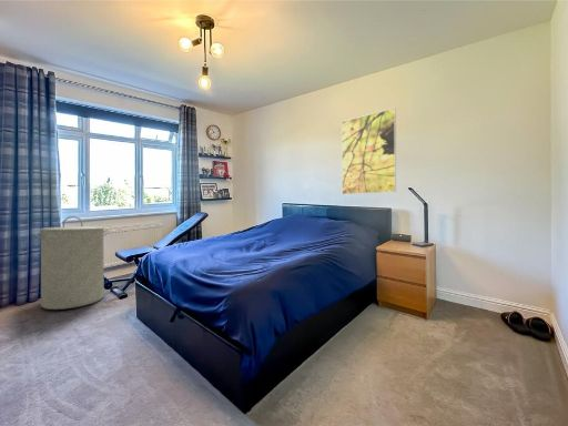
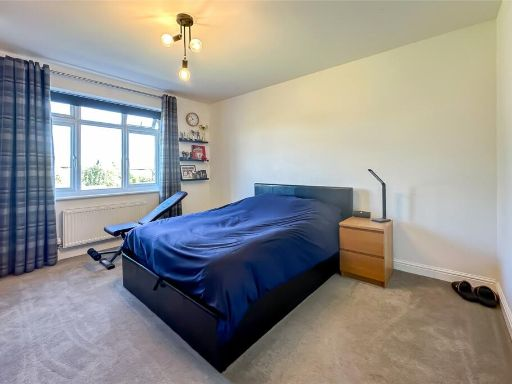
- laundry hamper (73, 258)
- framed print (367, 154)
